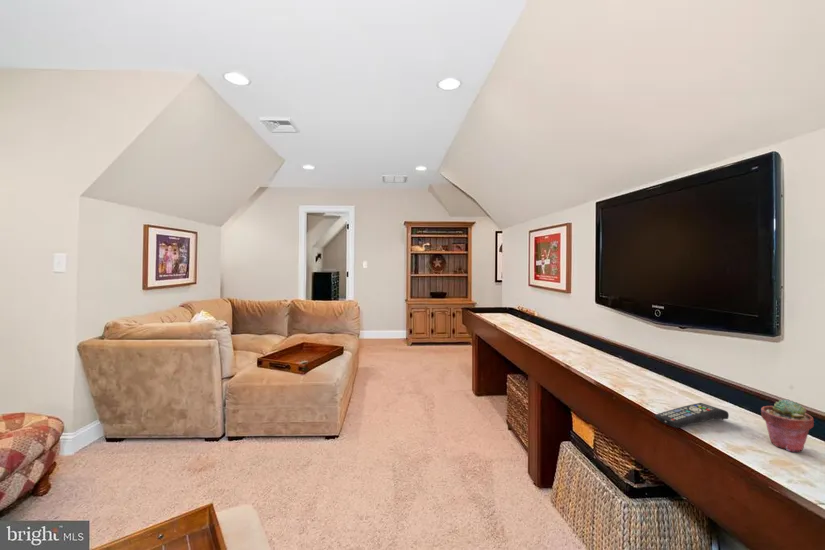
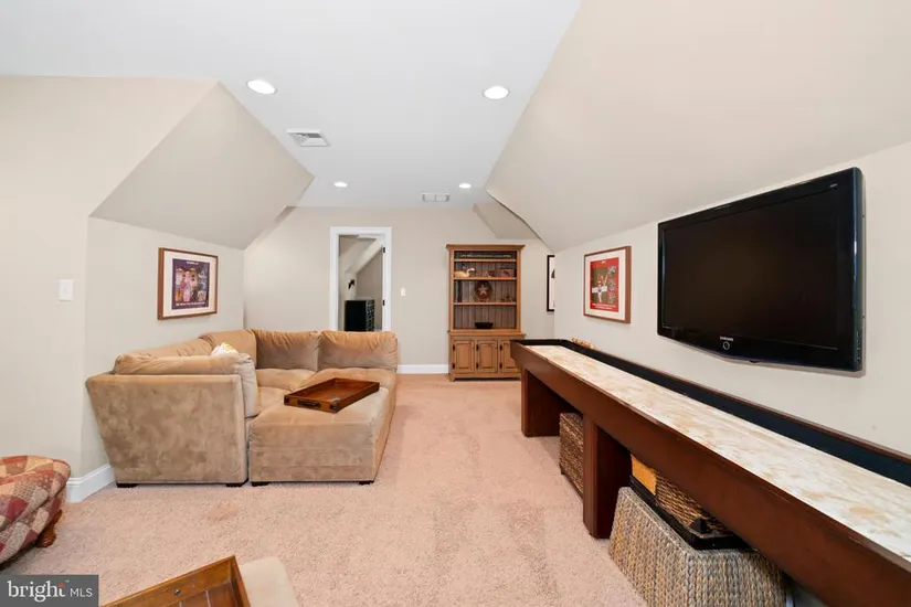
- remote control (692, 414)
- potted succulent (786, 422)
